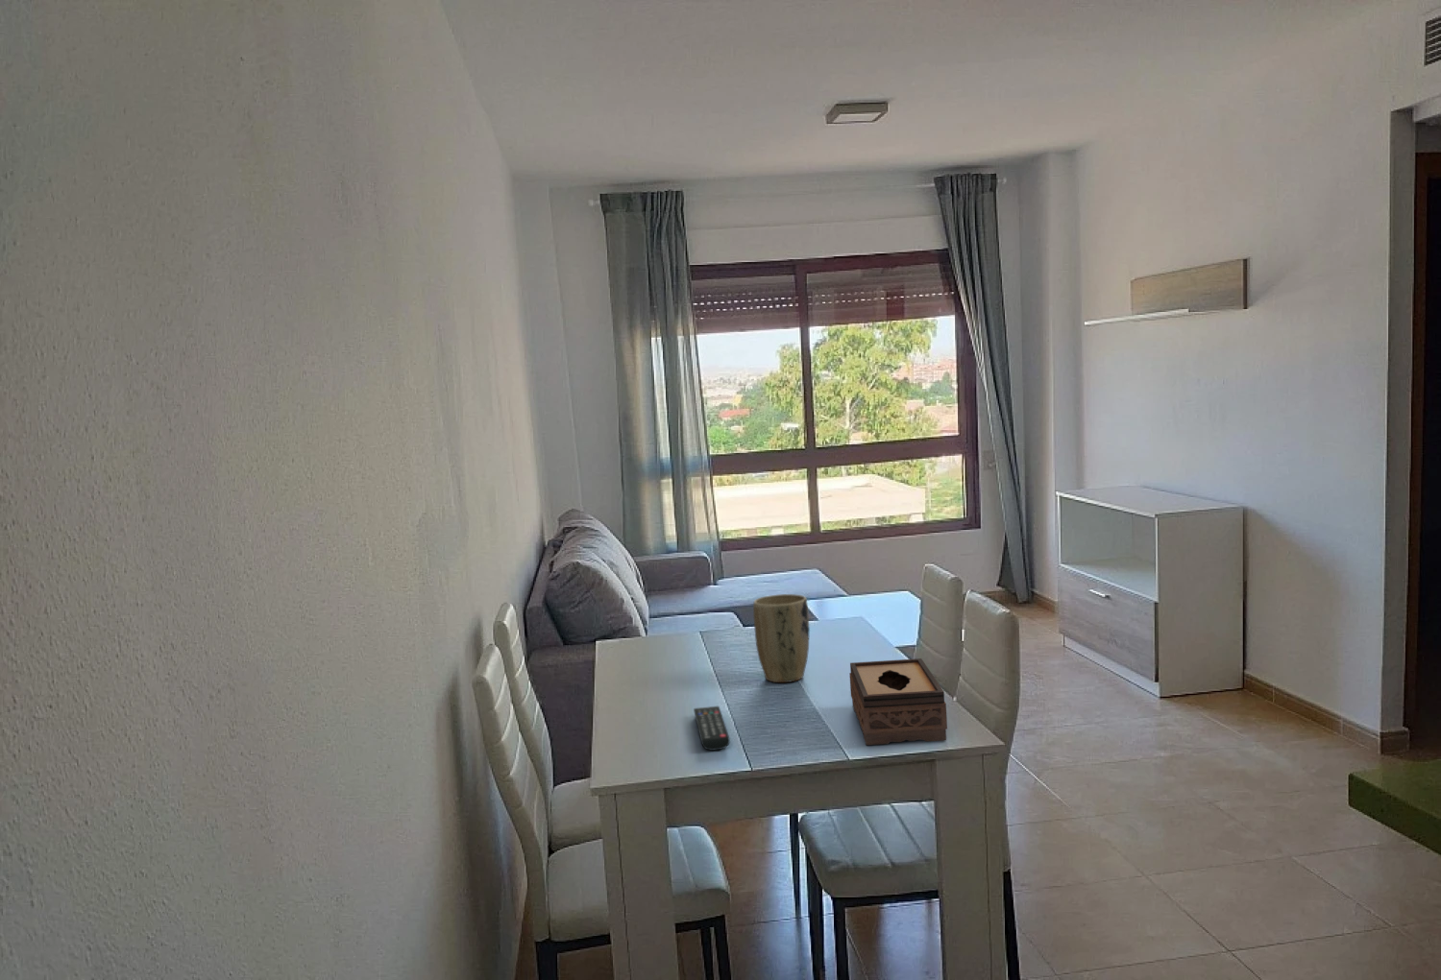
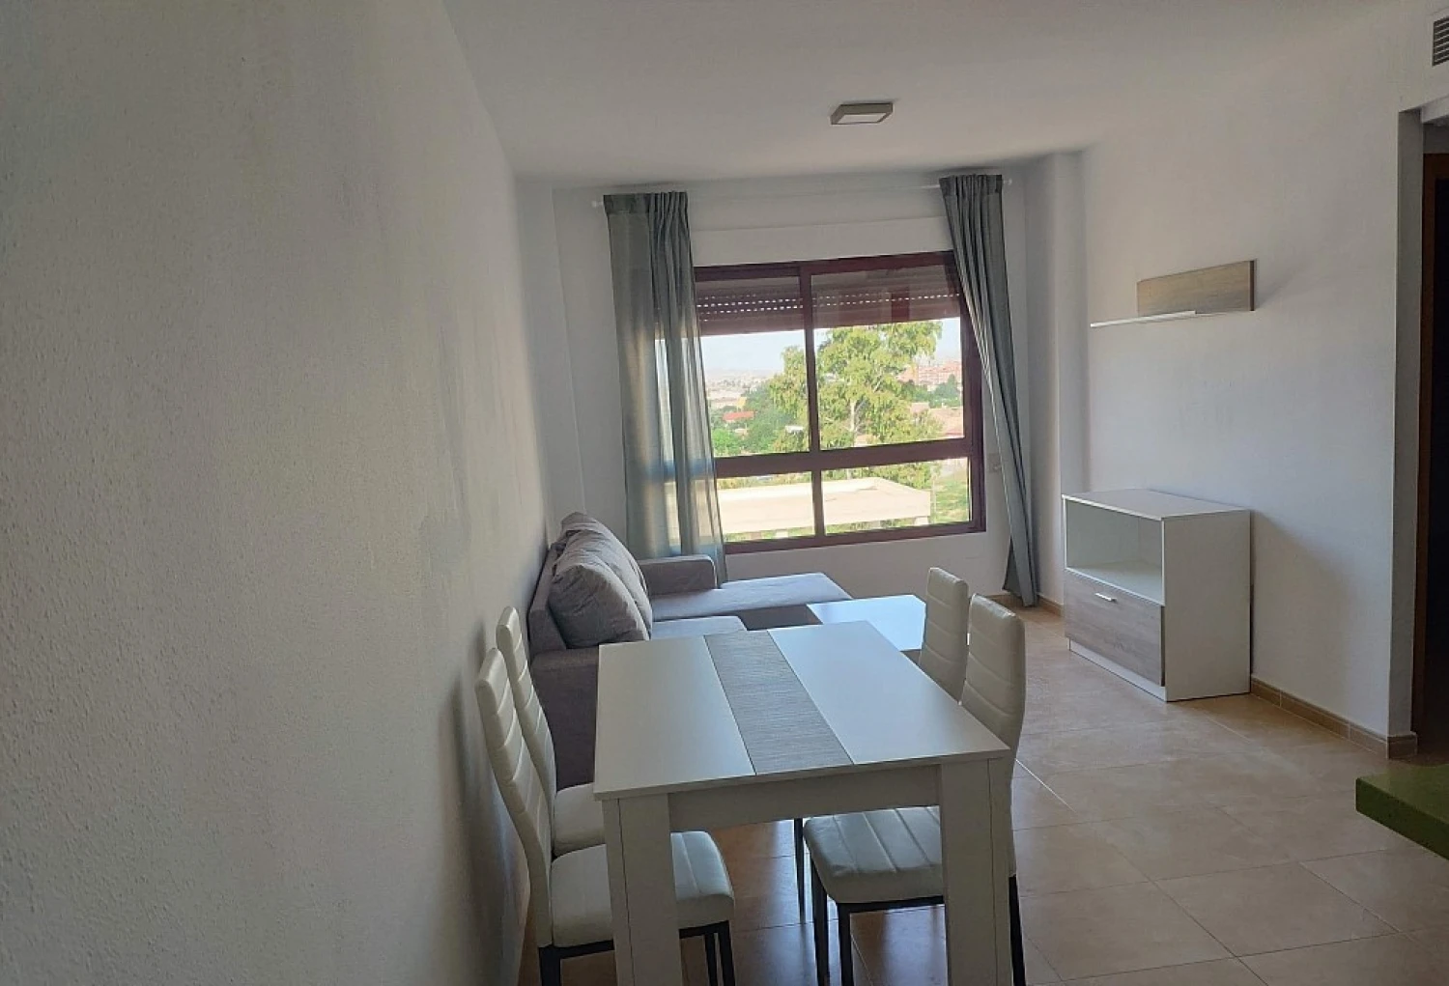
- remote control (711, 725)
- tissue box (895, 699)
- plant pot (782, 639)
